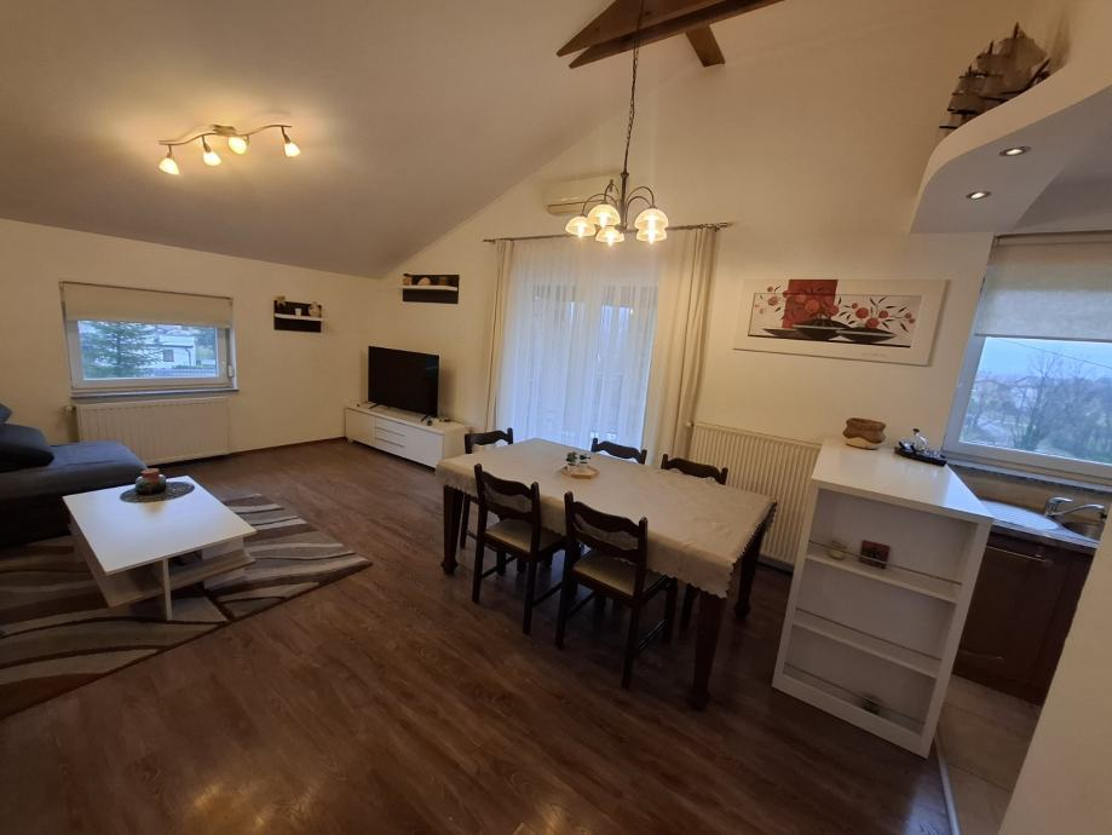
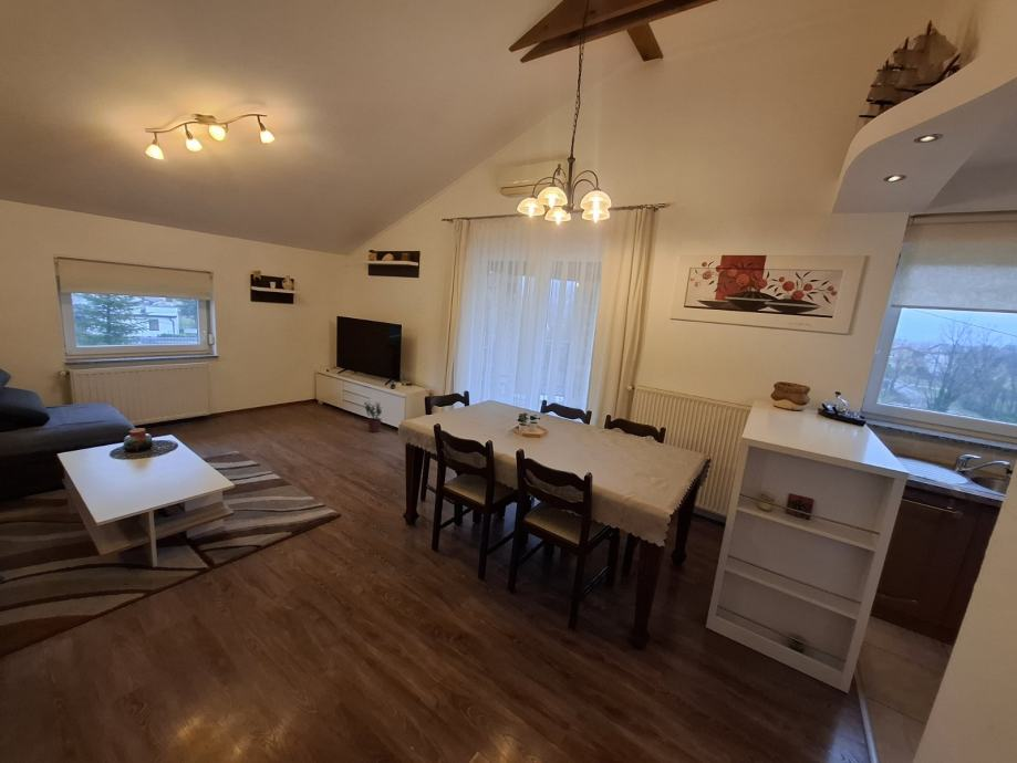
+ potted plant (375, 416)
